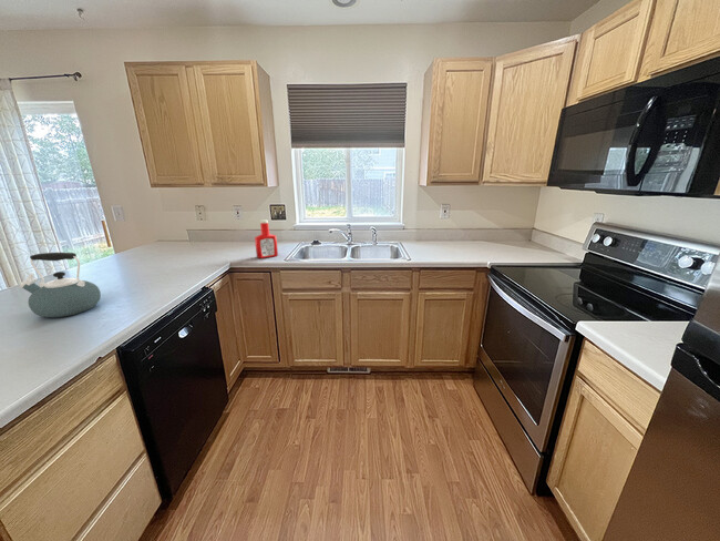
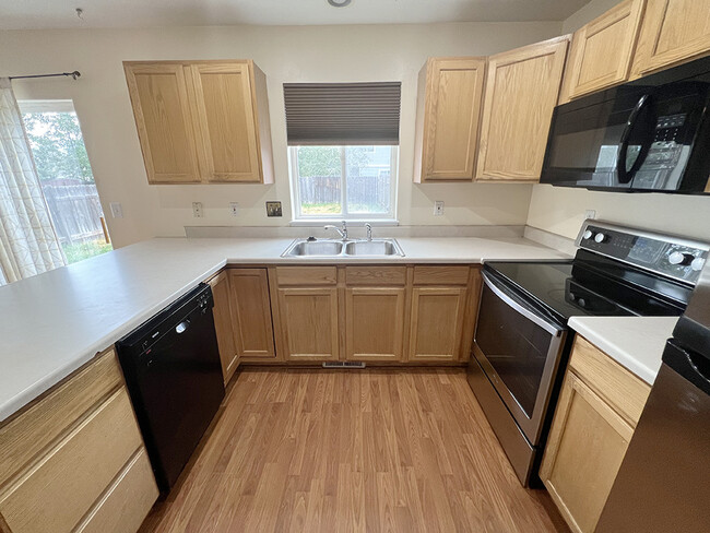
- soap bottle (265, 238)
- kettle (55, 282)
